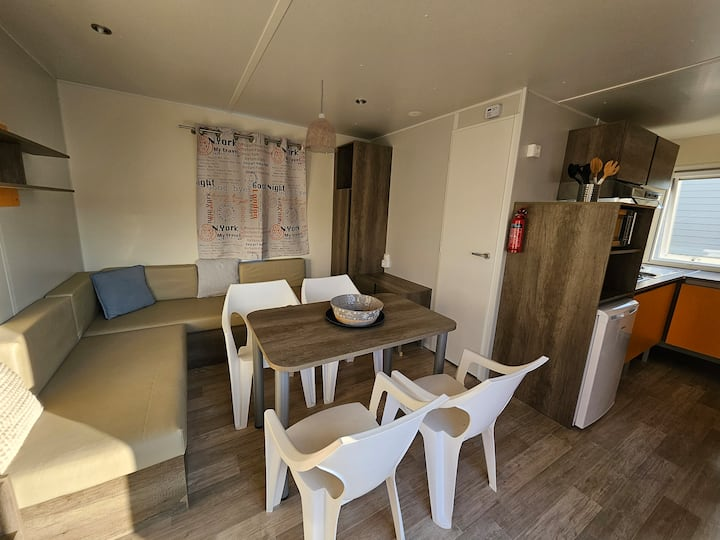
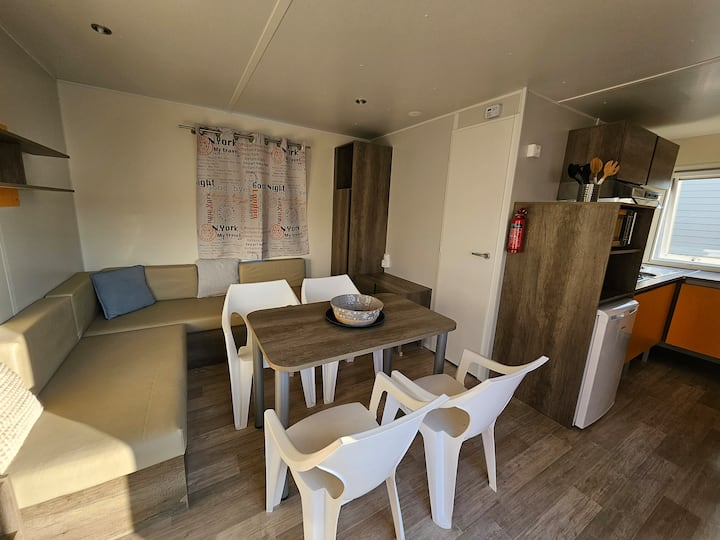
- pendant lamp (321, 115)
